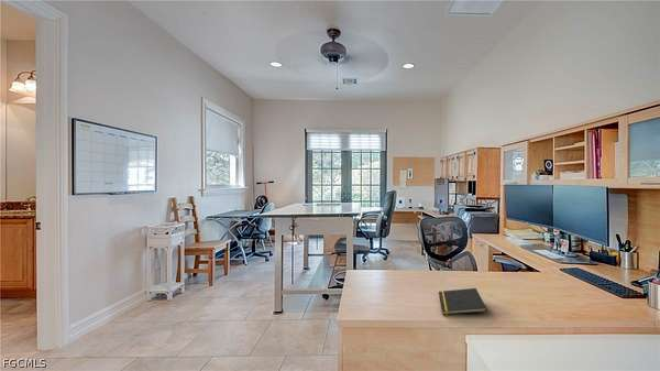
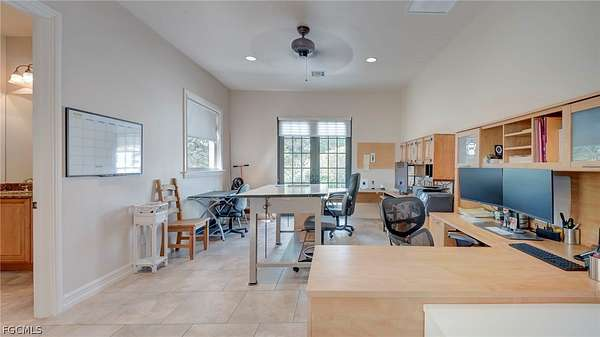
- notepad (460, 299)
